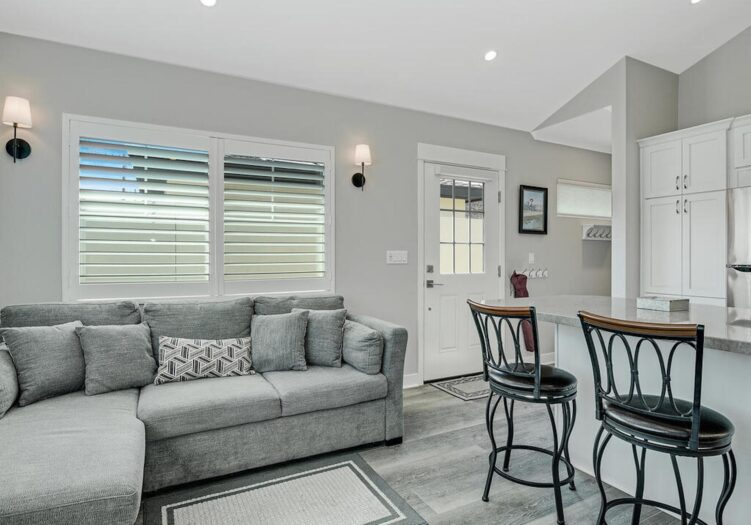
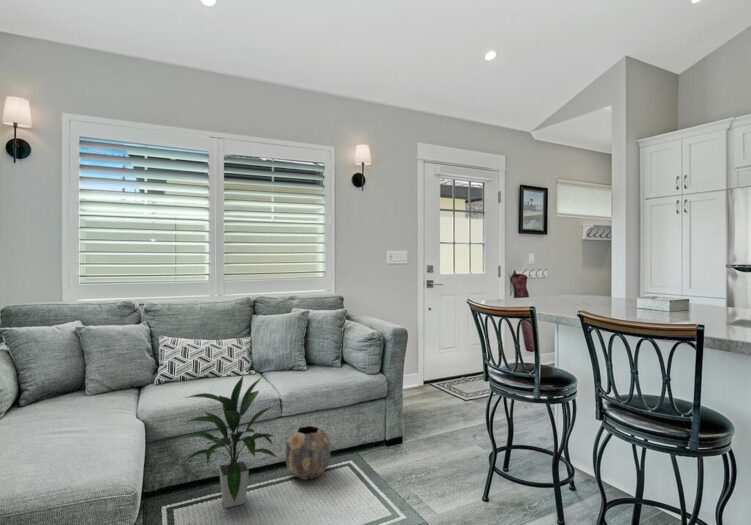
+ indoor plant (232, 439)
+ planter (307, 452)
